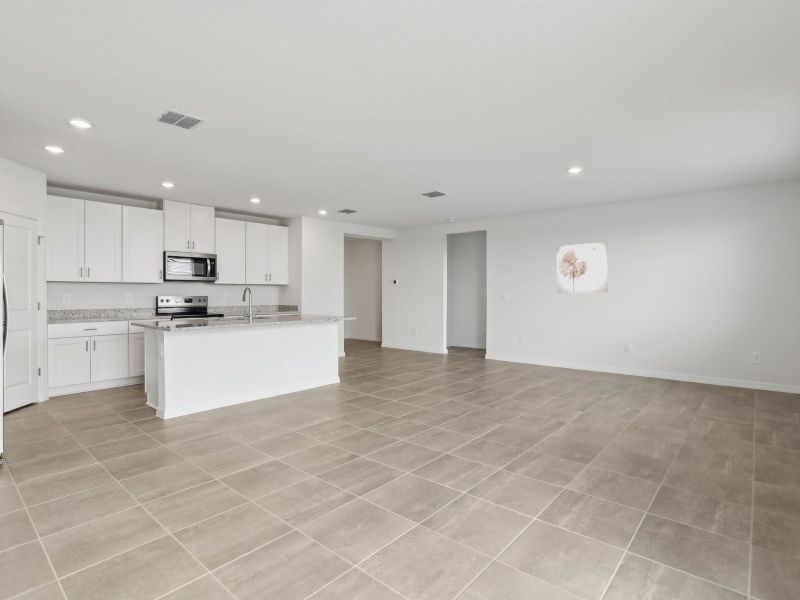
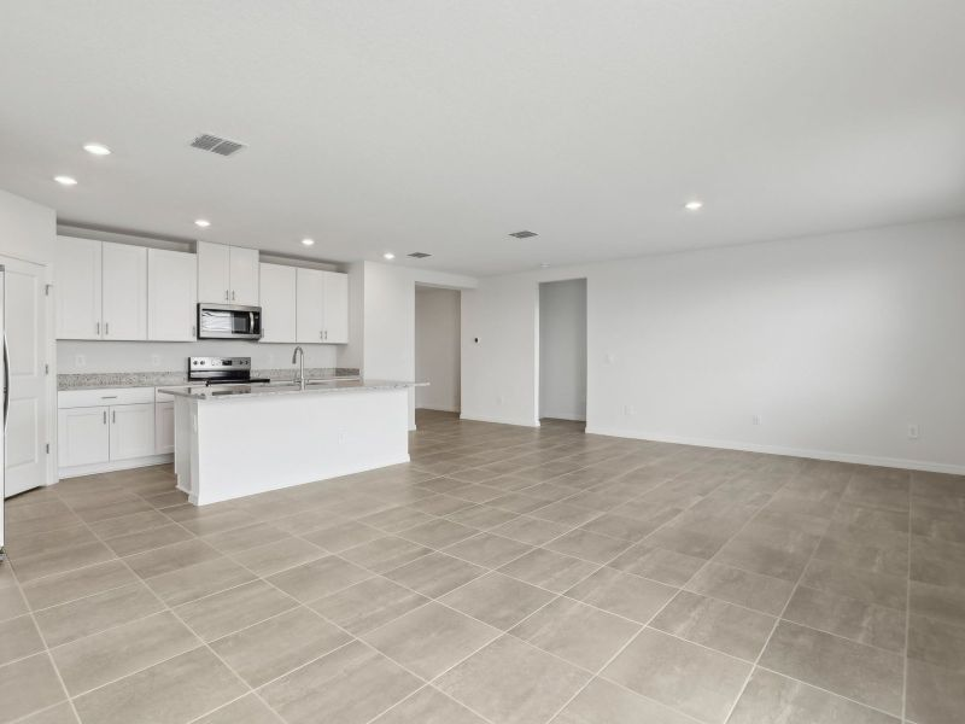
- wall art (581, 268)
